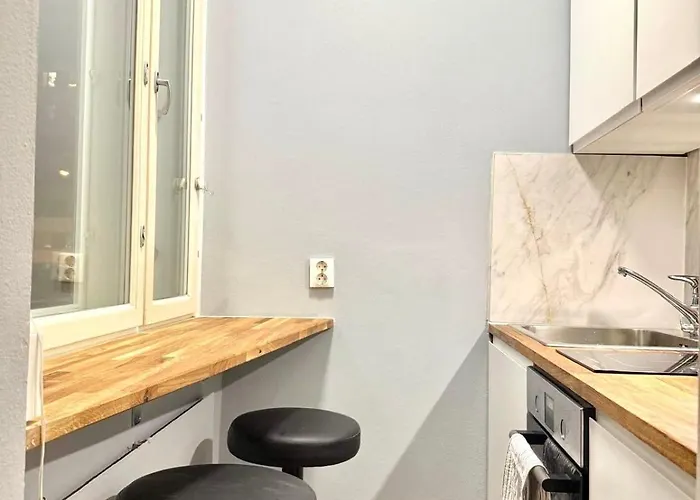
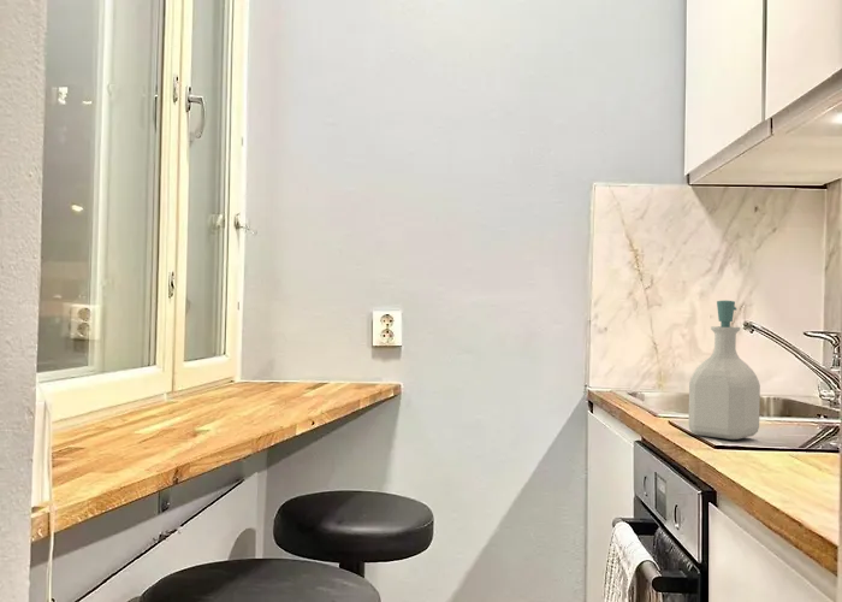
+ soap bottle (724, 367)
